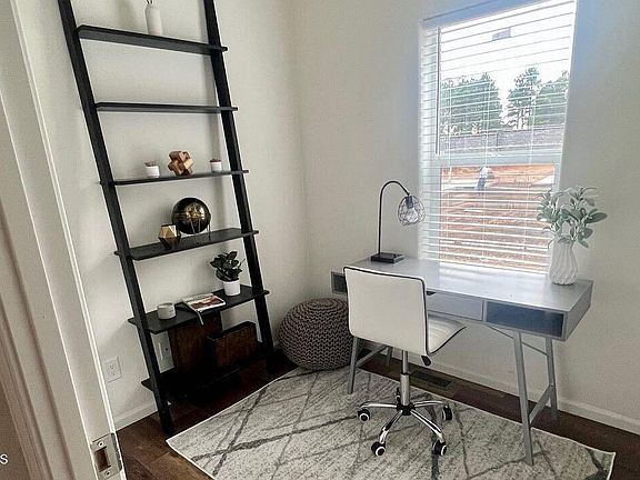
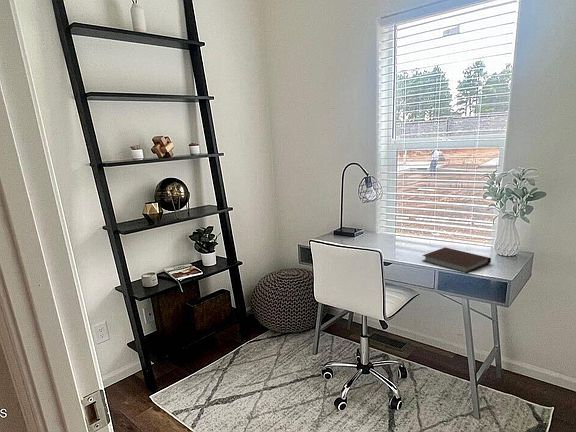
+ notebook (455, 259)
